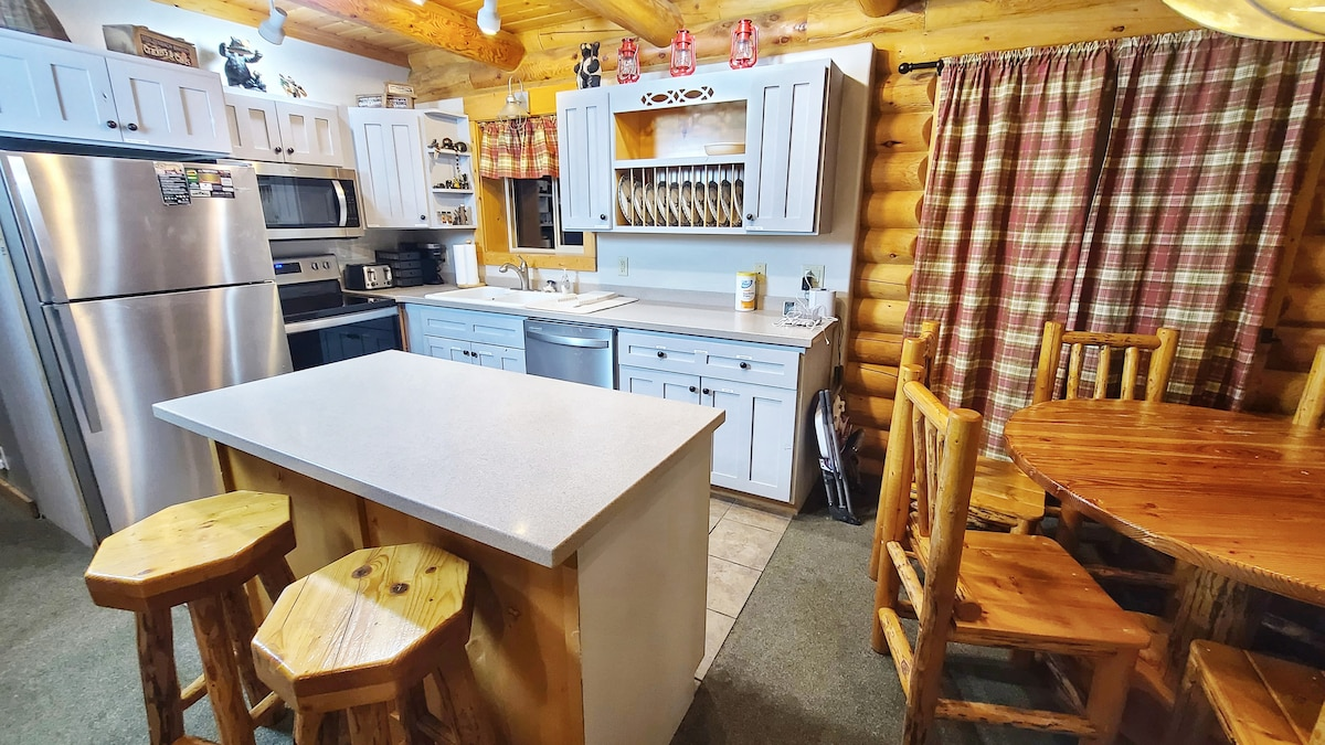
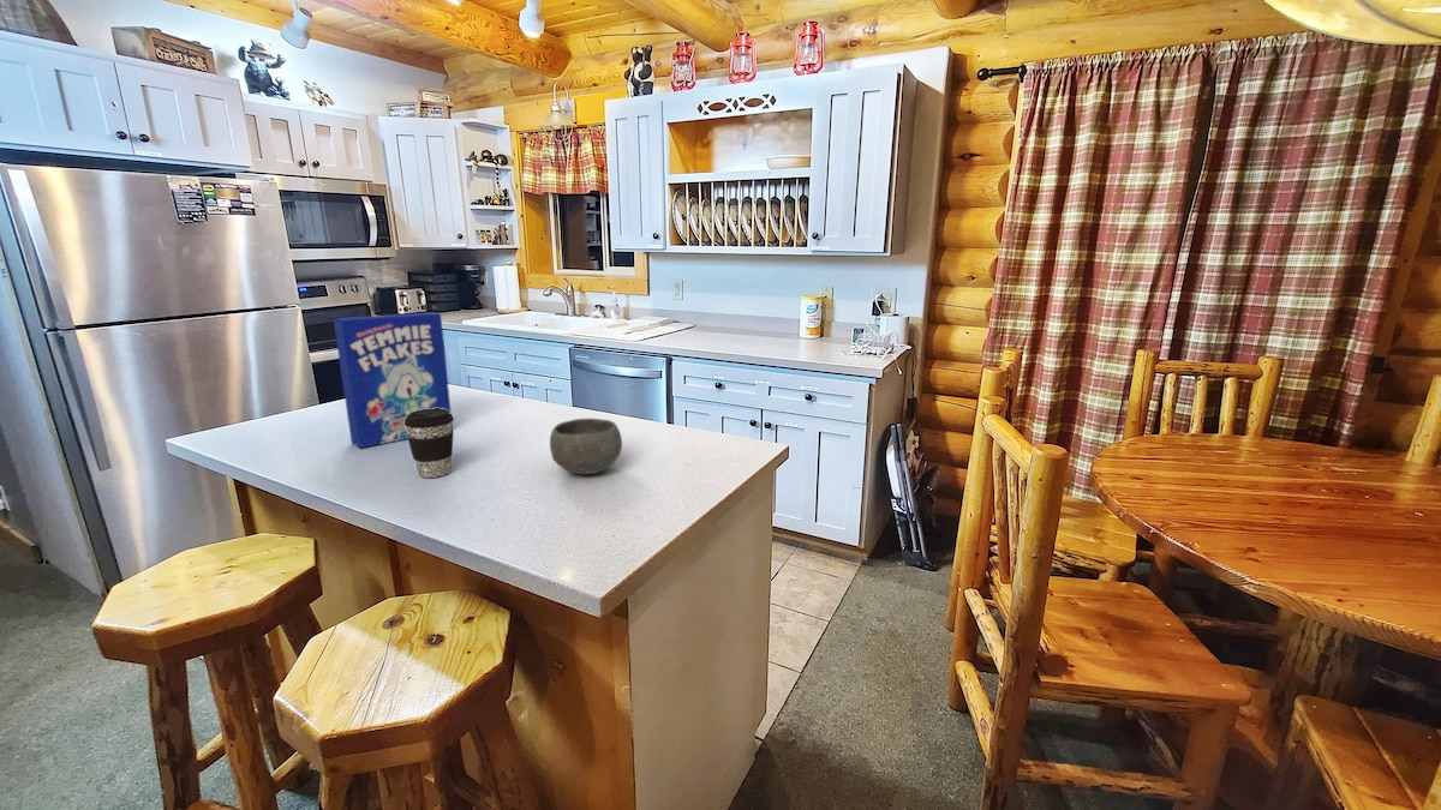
+ cereal box (396, 377)
+ bowl (586, 448)
+ coffee cup (431, 443)
